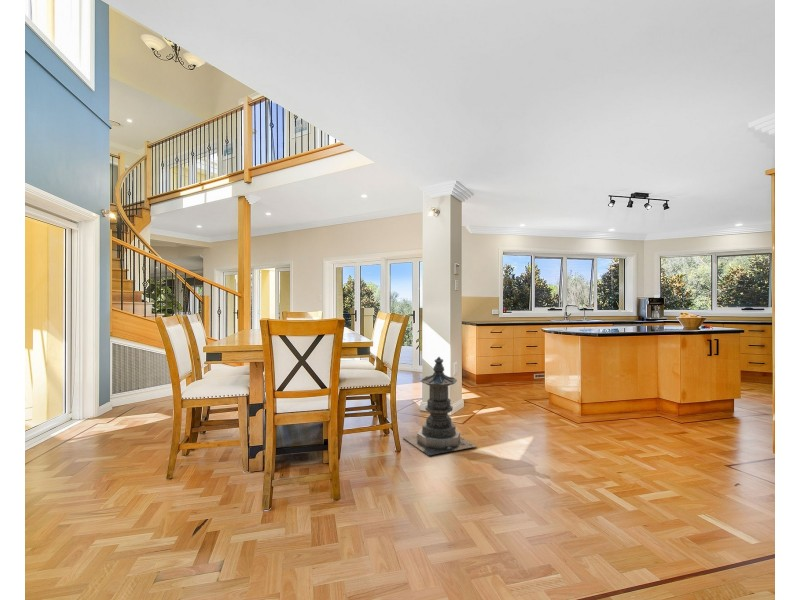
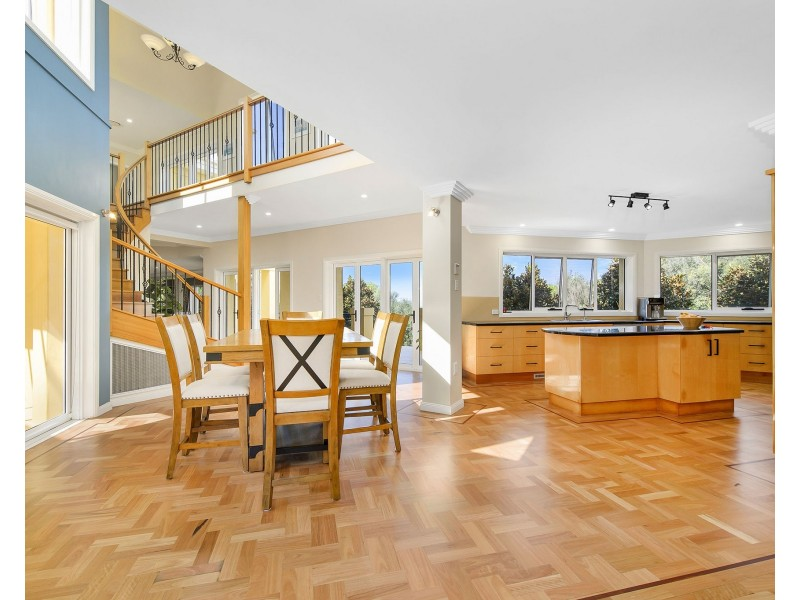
- stone pagoda (438, 399)
